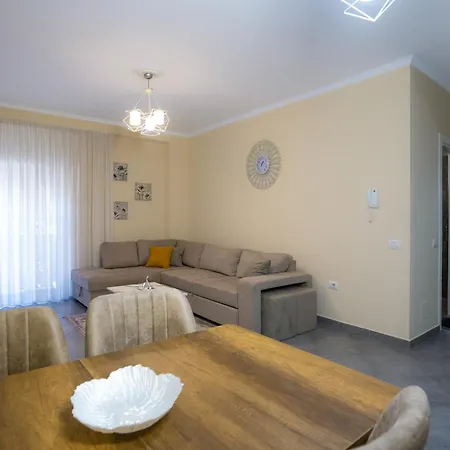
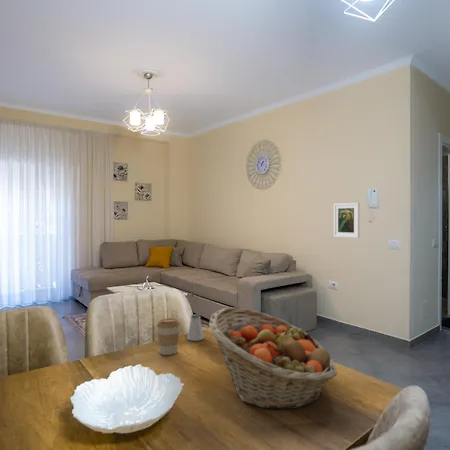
+ coffee cup (168, 335)
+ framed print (346, 220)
+ fruit basket (270, 349)
+ saltshaker (195, 326)
